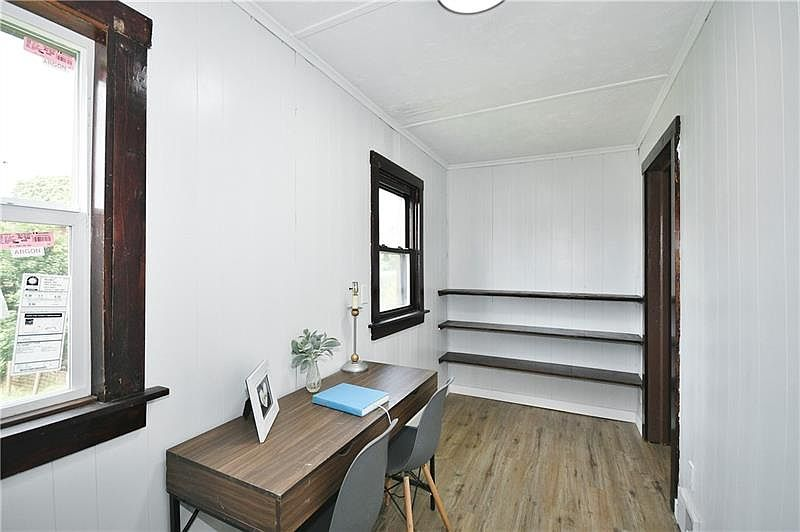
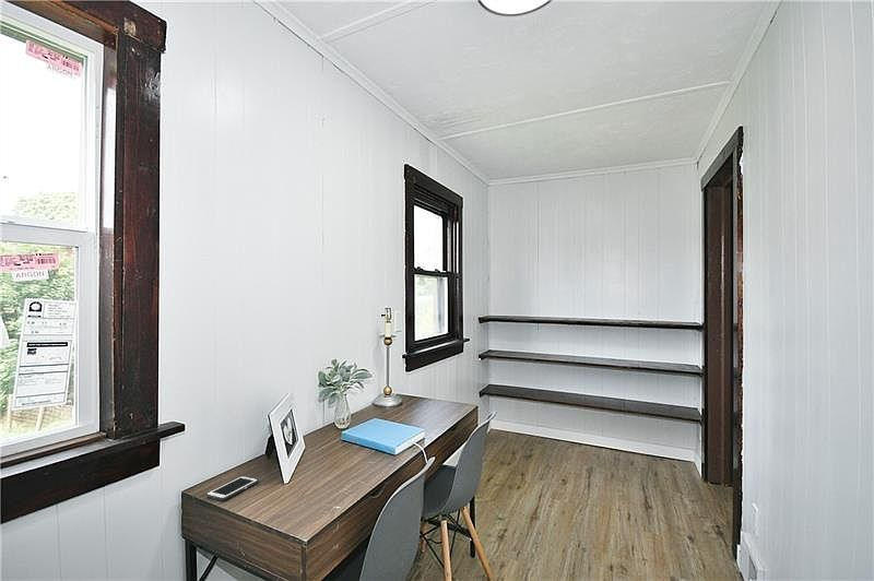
+ cell phone (233, 487)
